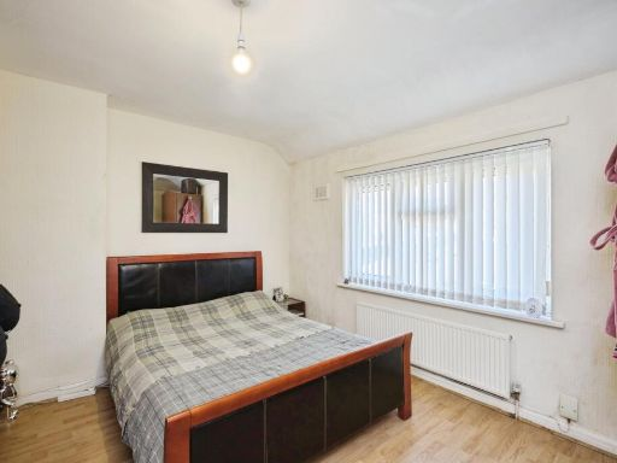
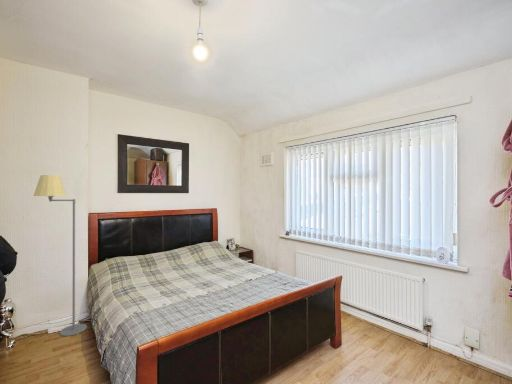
+ floor lamp (73, 255)
